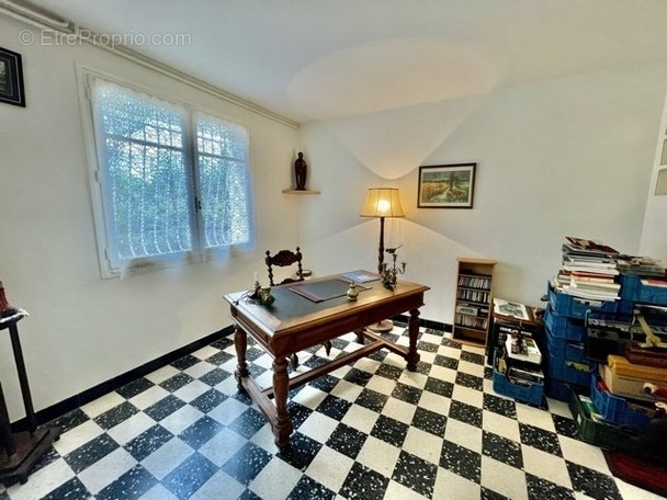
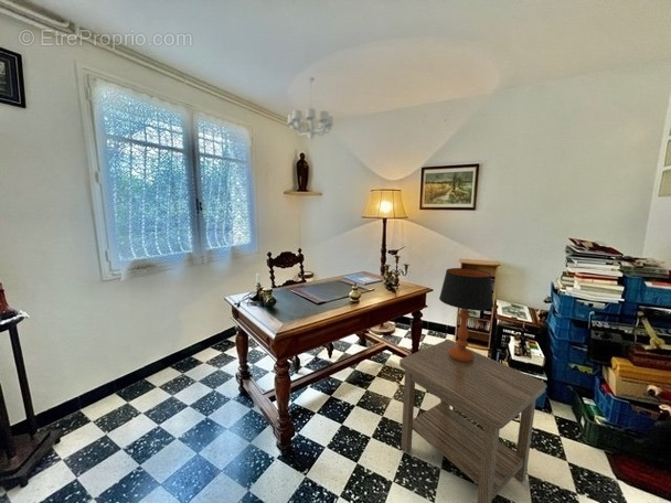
+ table lamp (464, 314)
+ chandelier (310, 110)
+ side table (462, 417)
